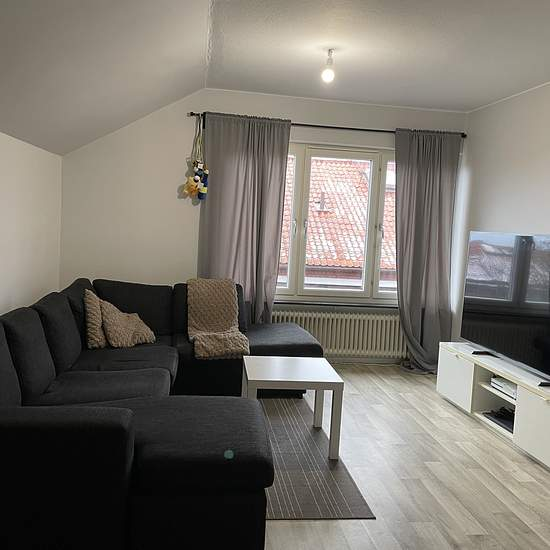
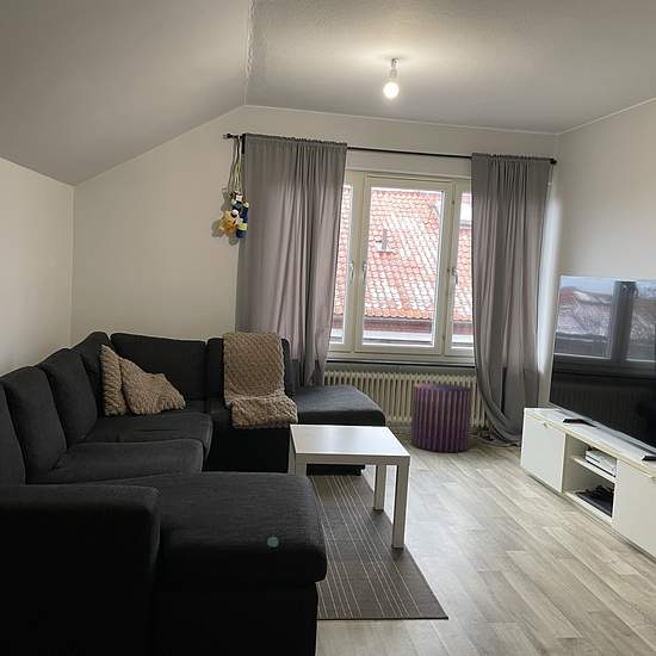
+ pouf (441, 415)
